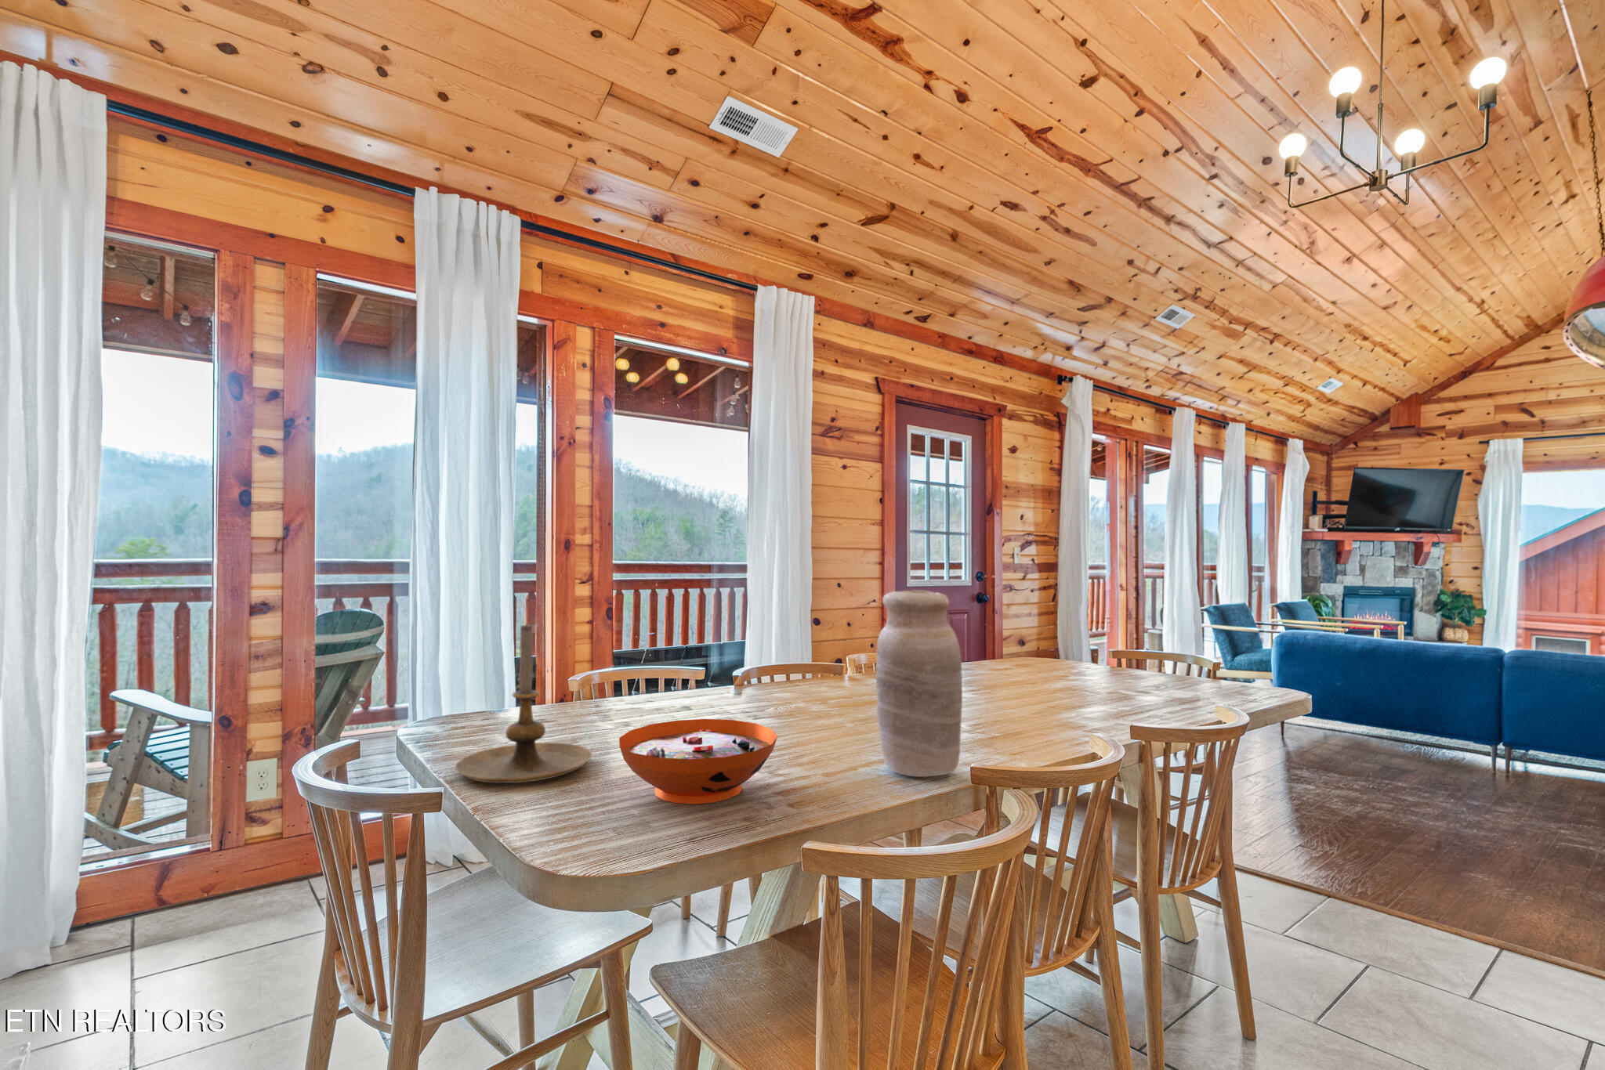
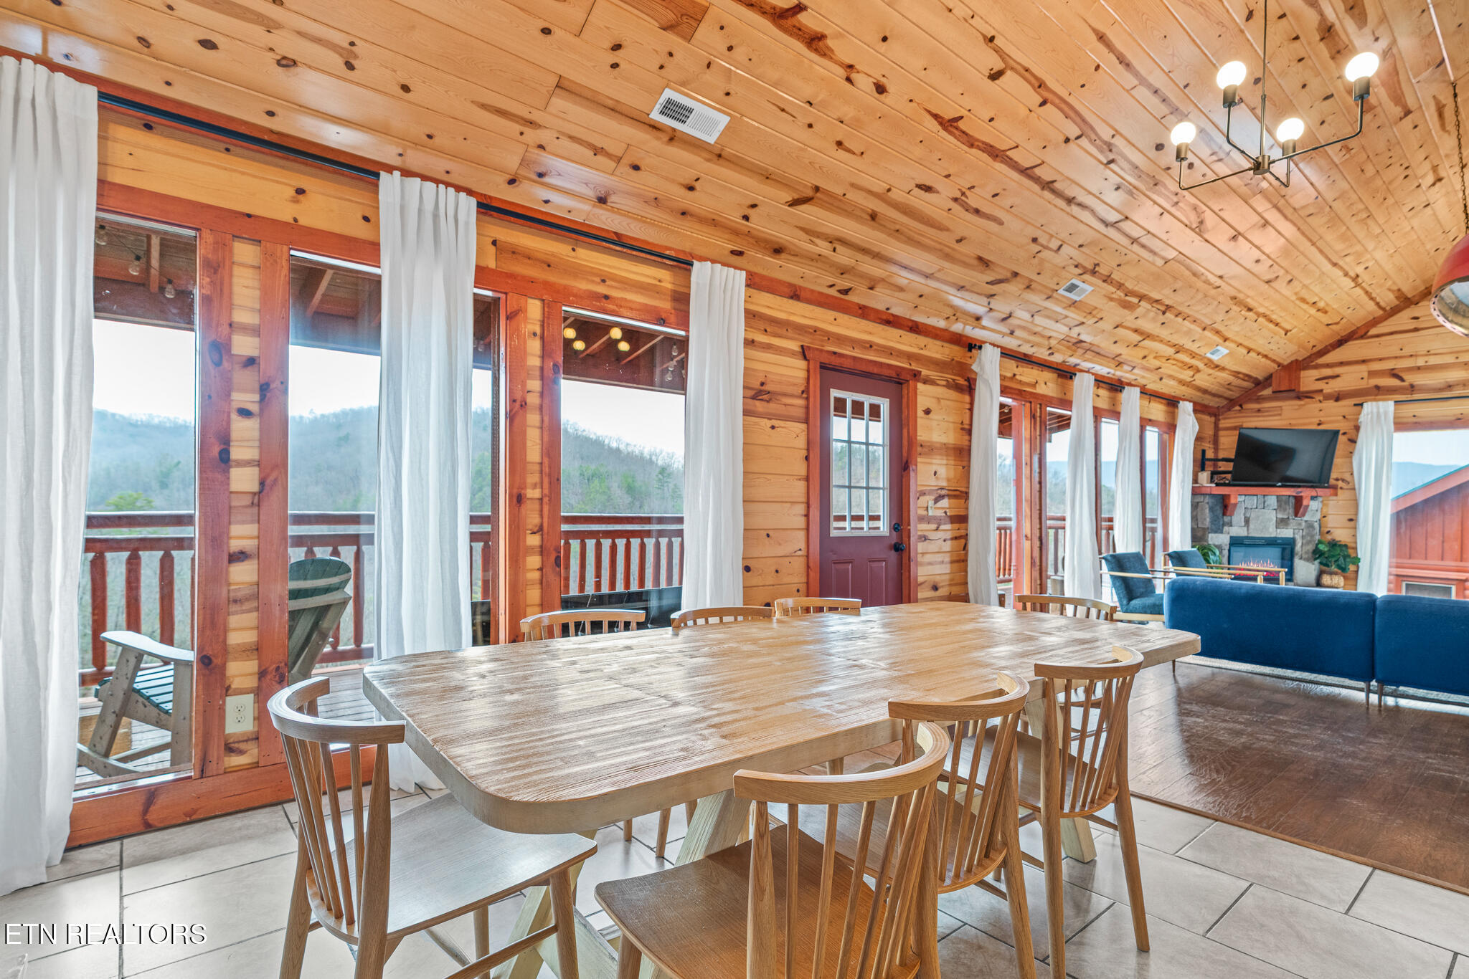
- candle holder (525, 695)
- decorative bowl (699, 762)
- vase (917, 681)
